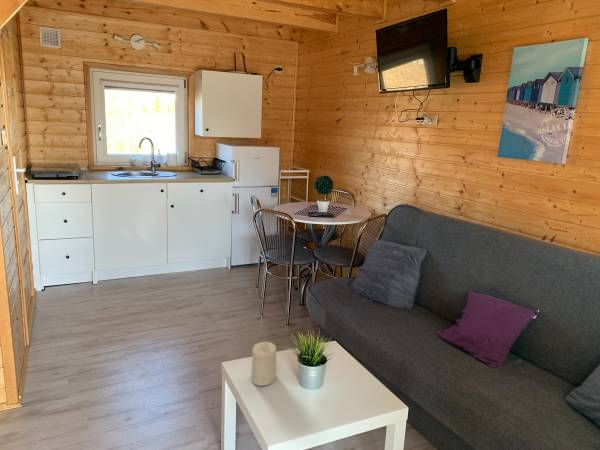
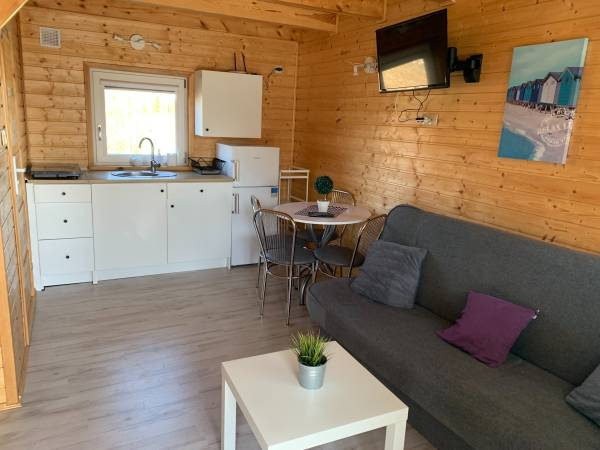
- candle (264, 360)
